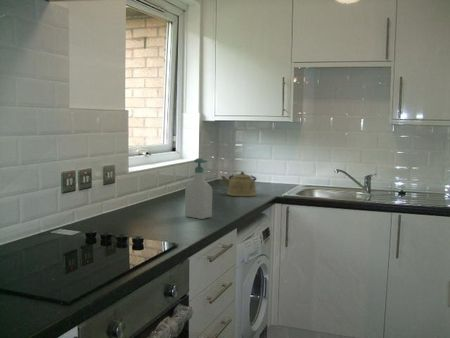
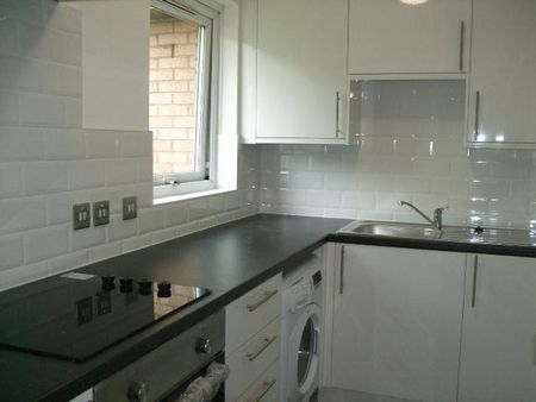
- kettle (238, 182)
- soap bottle (200, 187)
